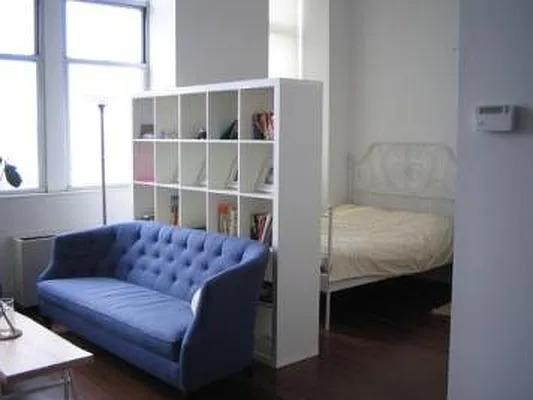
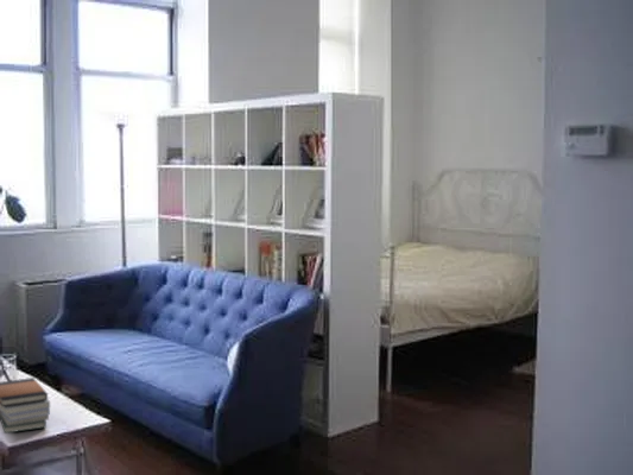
+ book stack (20, 404)
